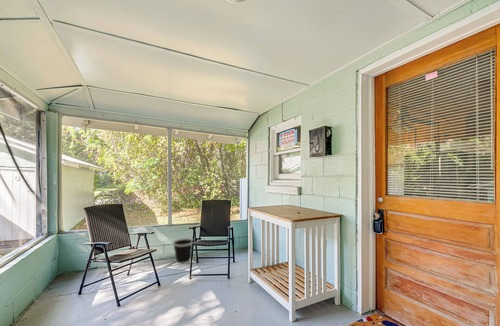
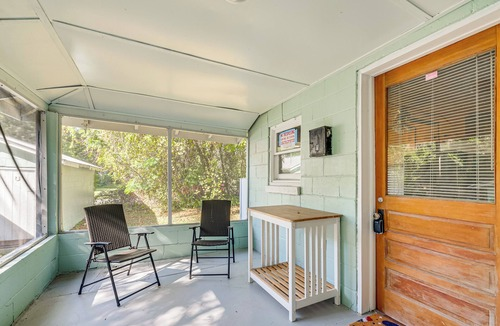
- wastebasket (183, 251)
